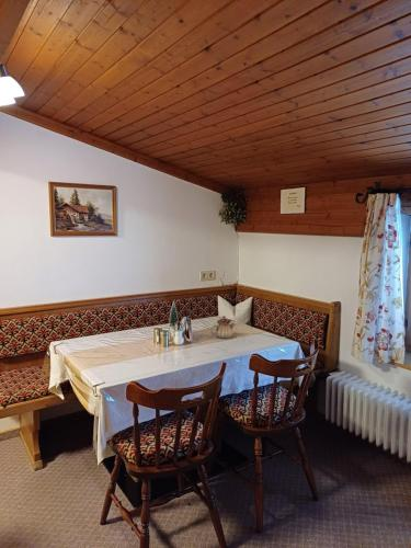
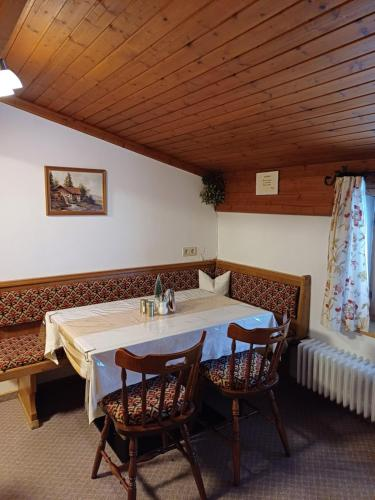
- teapot (222, 326)
